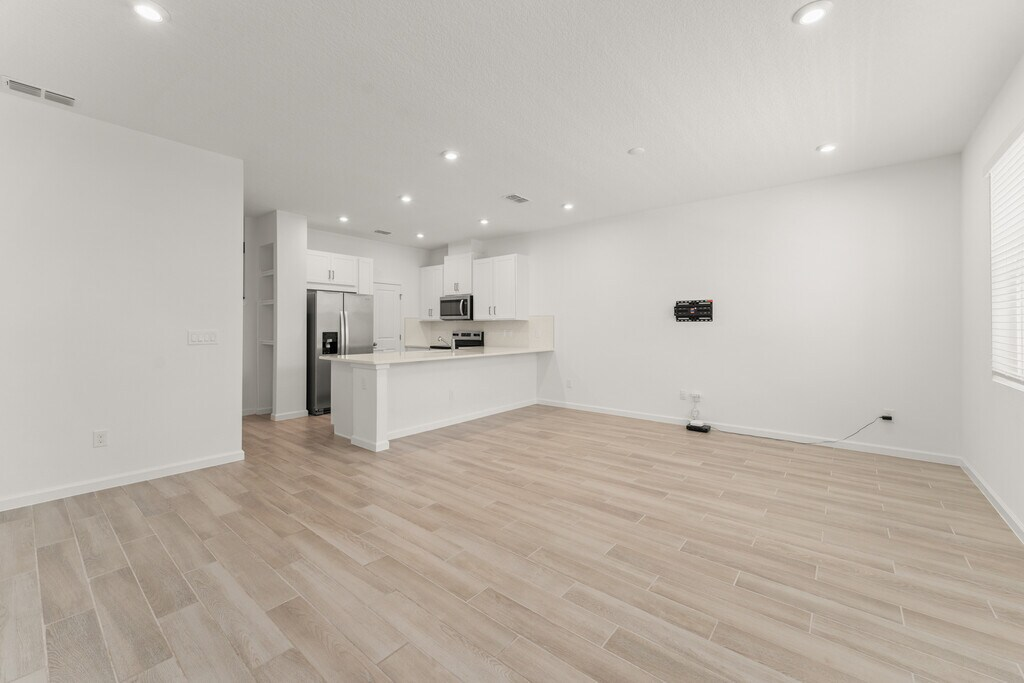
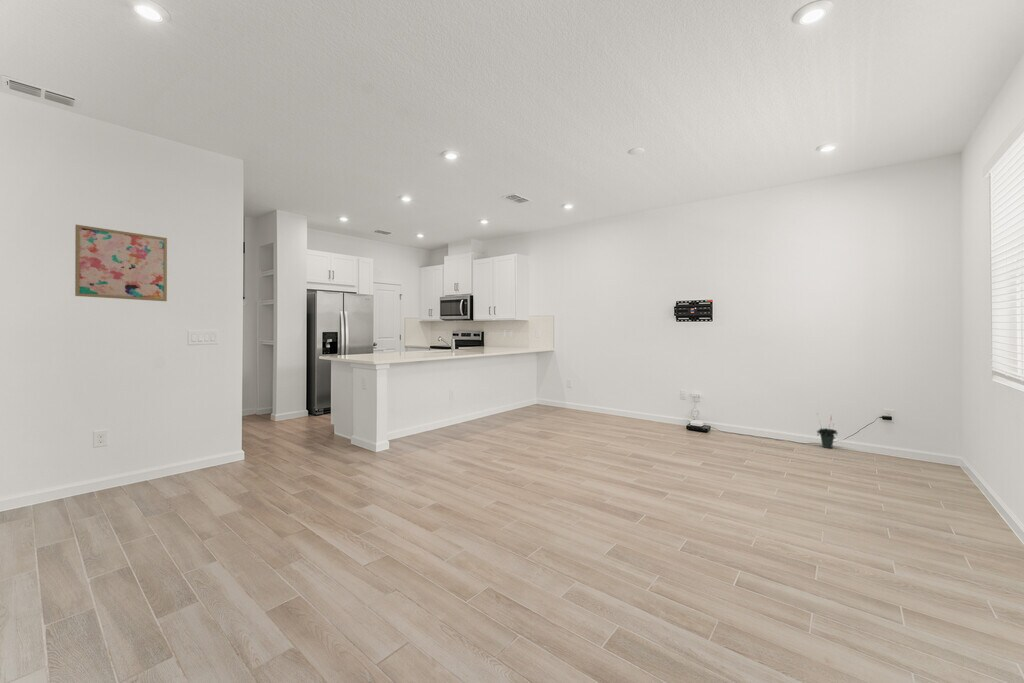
+ wall art (123, 265)
+ potted plant (827, 430)
